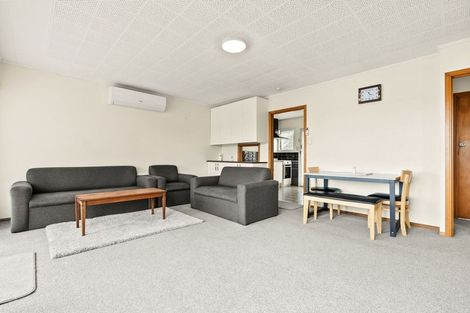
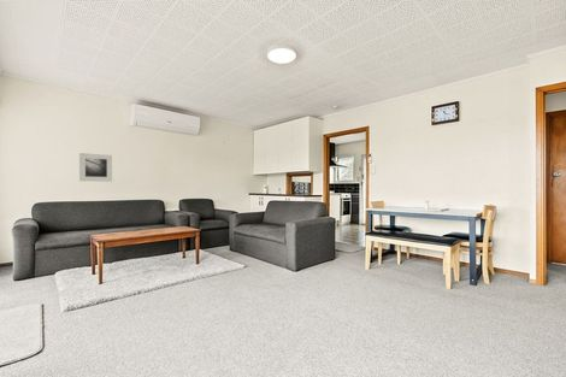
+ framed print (95, 167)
